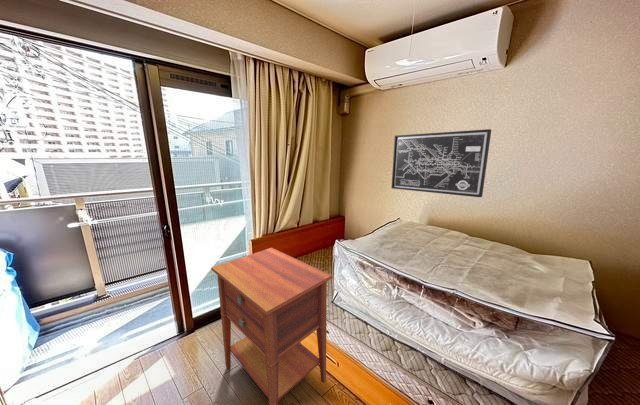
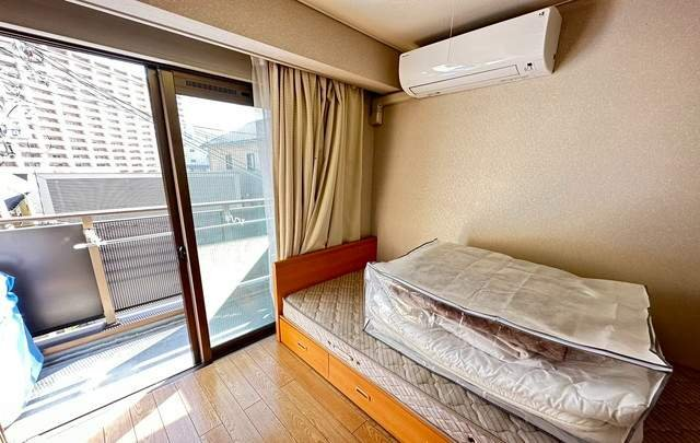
- wall art (434, 163)
- nightstand (272, 325)
